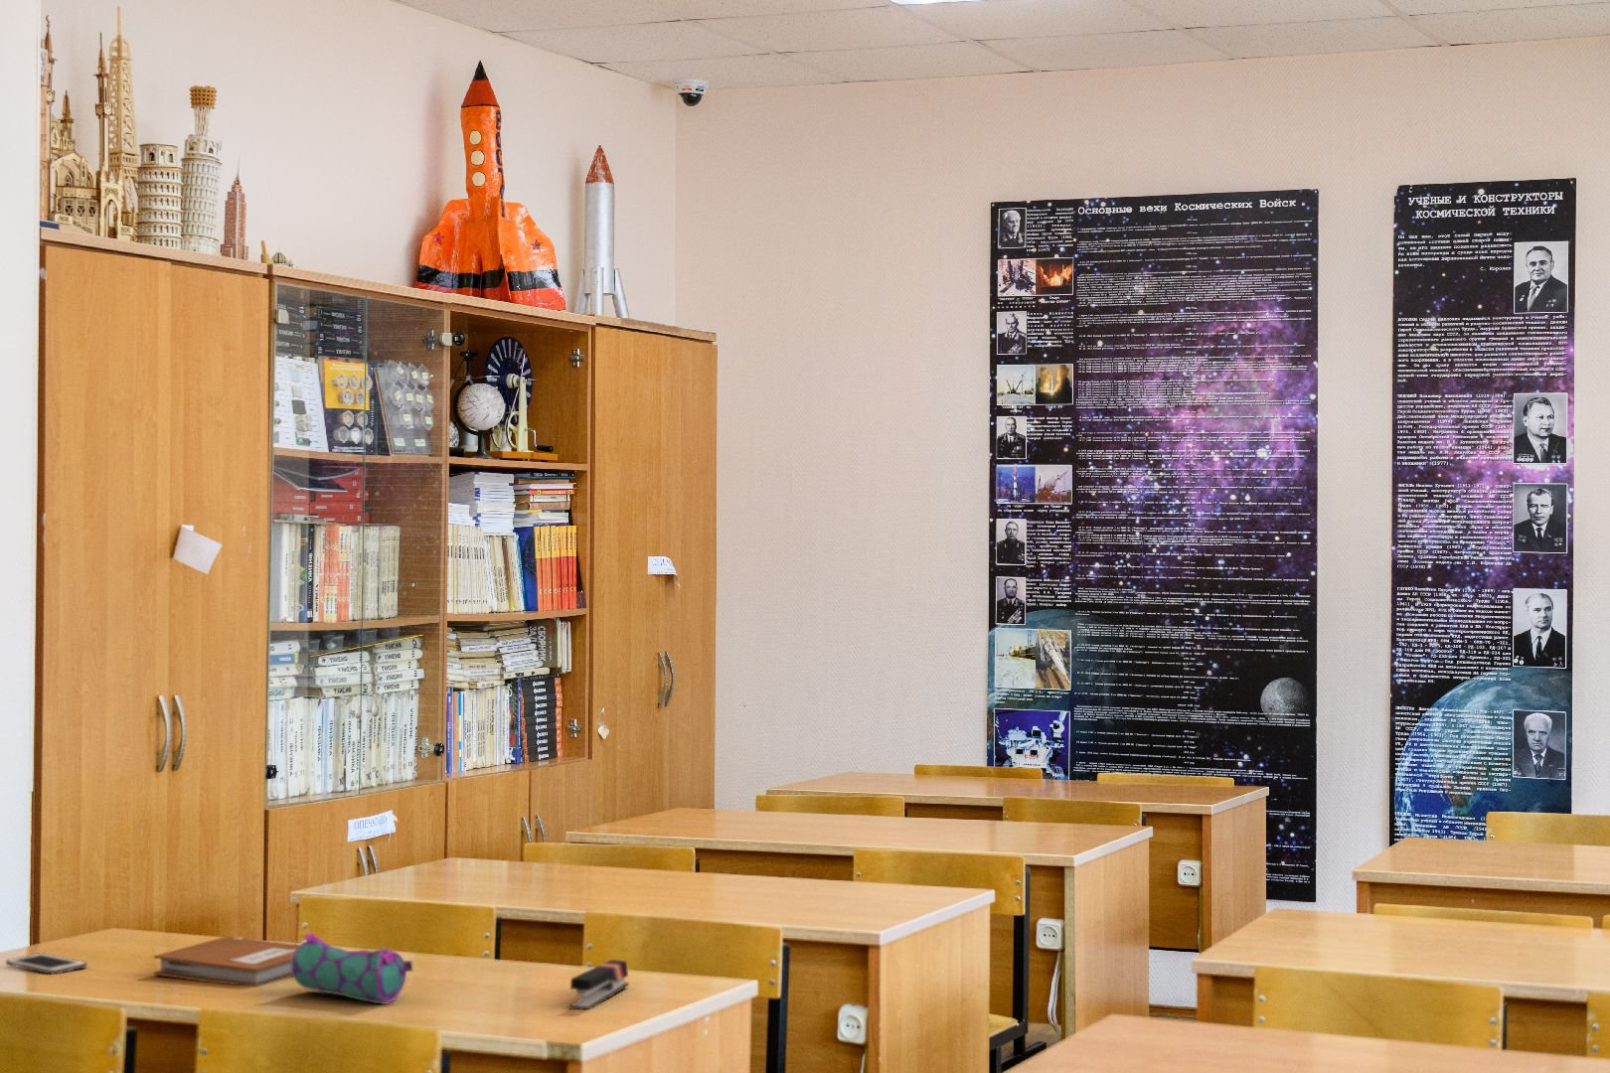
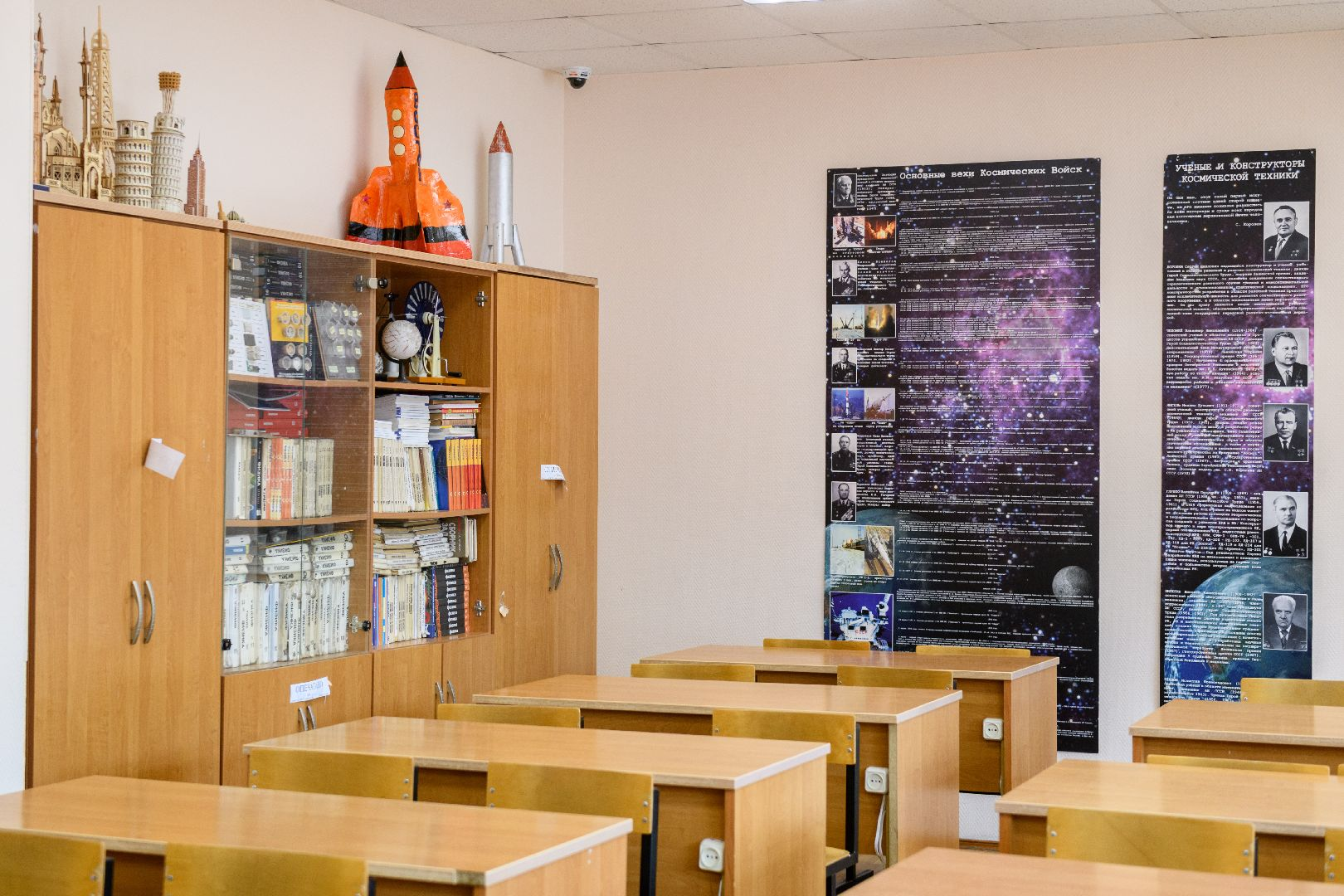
- stapler (599, 982)
- cell phone (46, 964)
- notebook (246, 960)
- pencil case (349, 969)
